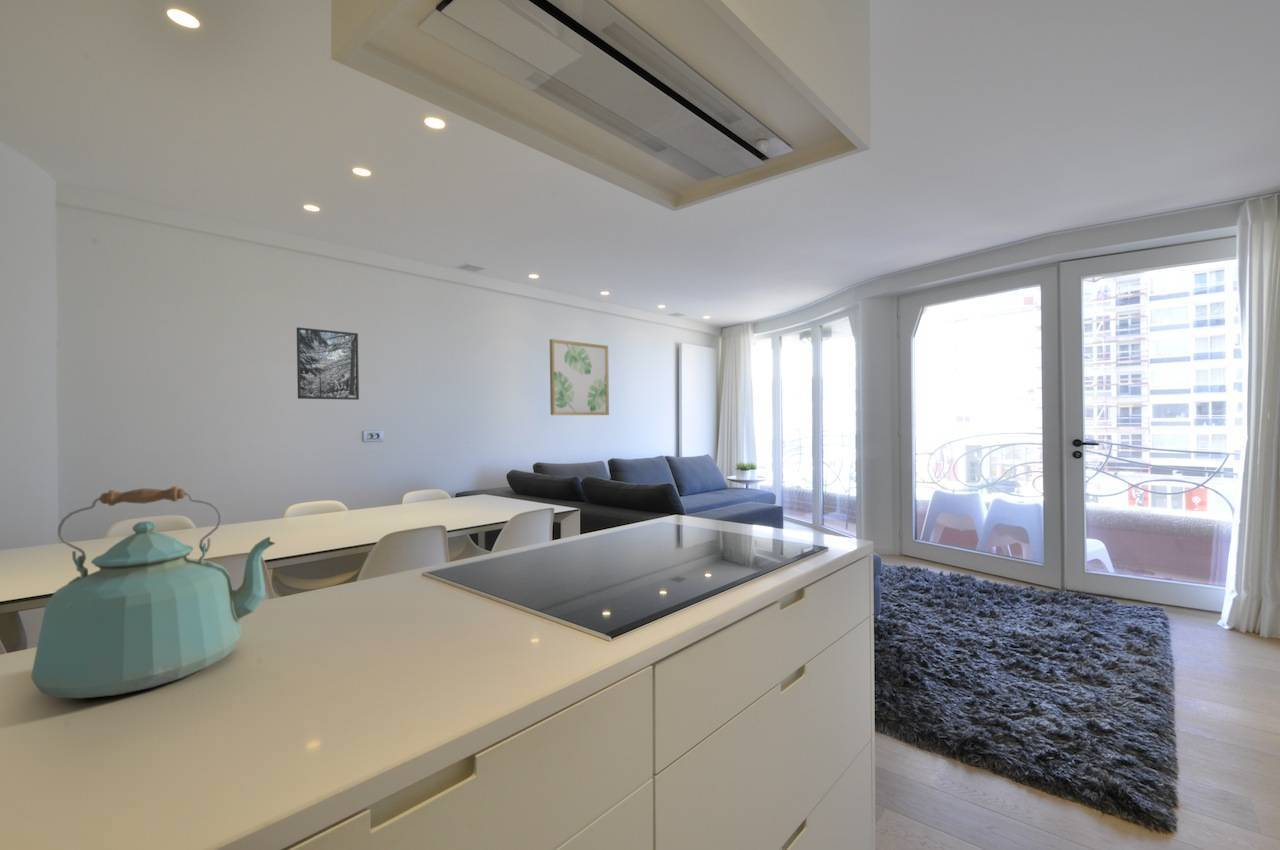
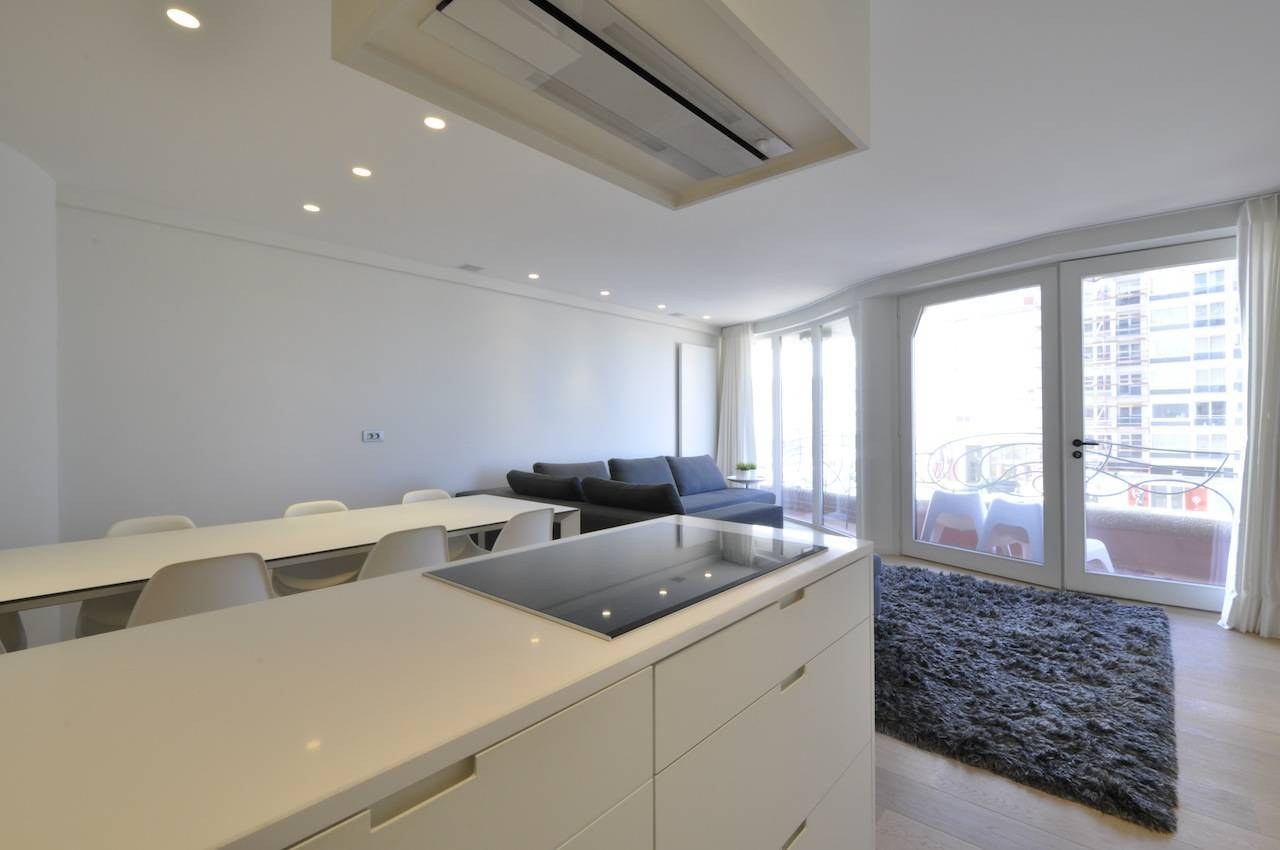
- wall art (580, 378)
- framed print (328, 364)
- kettle (165, 576)
